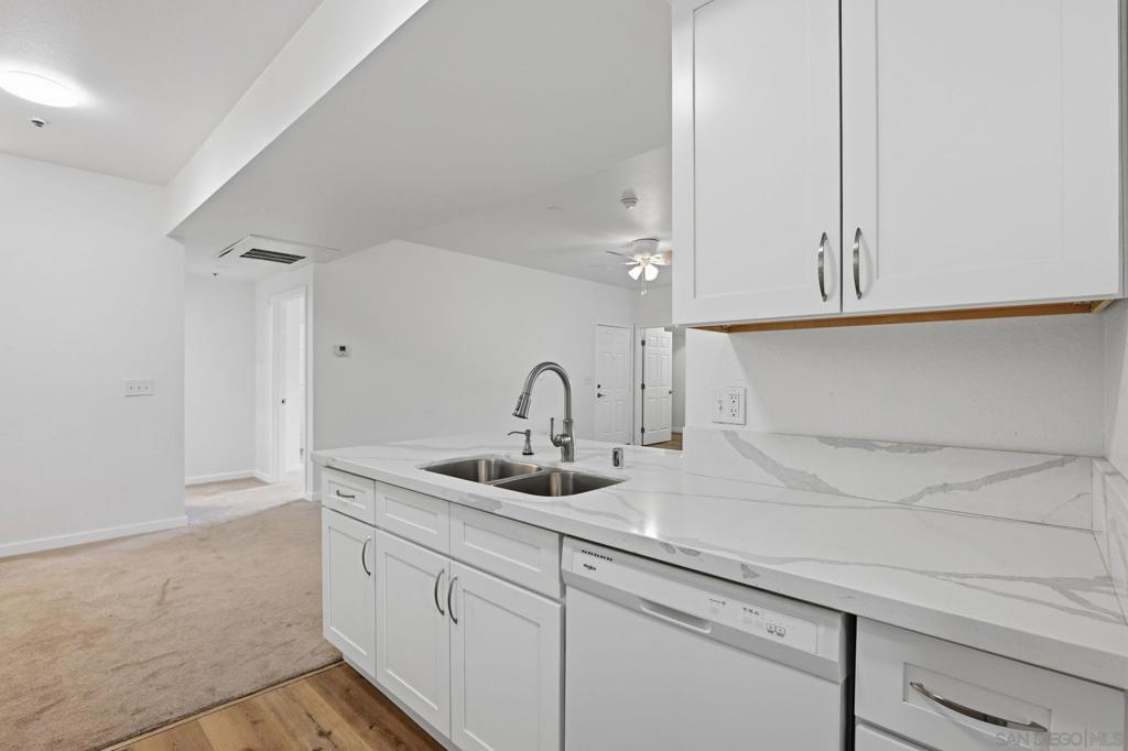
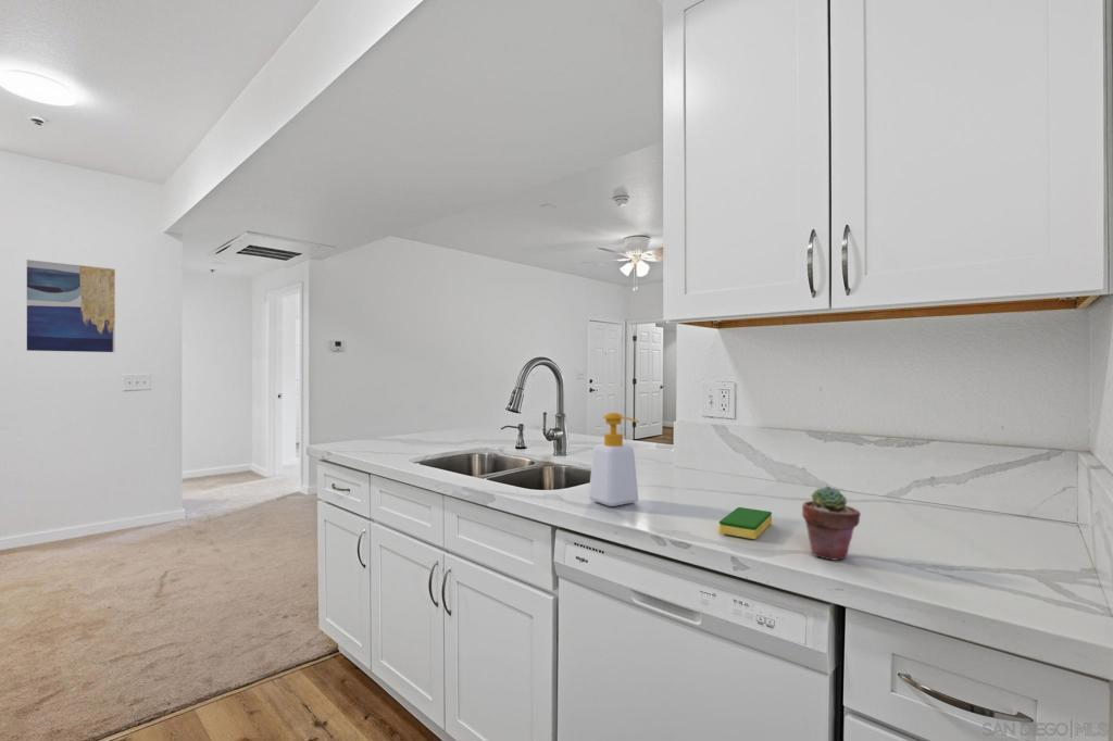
+ wall art (72, 307)
+ dish sponge (746, 522)
+ potted succulent (829, 520)
+ soap bottle (618, 457)
